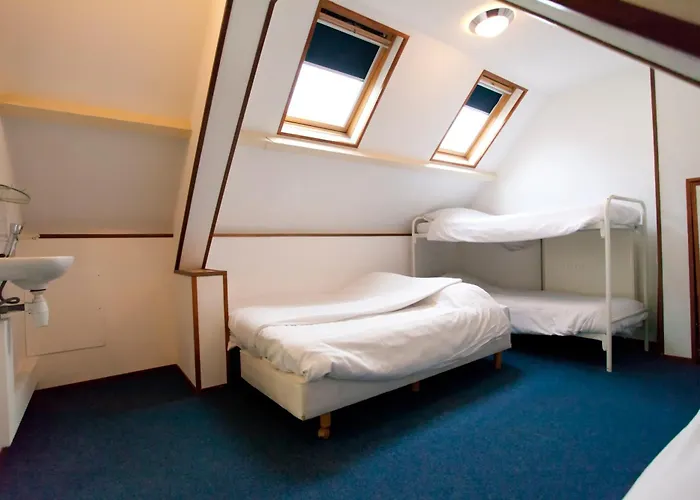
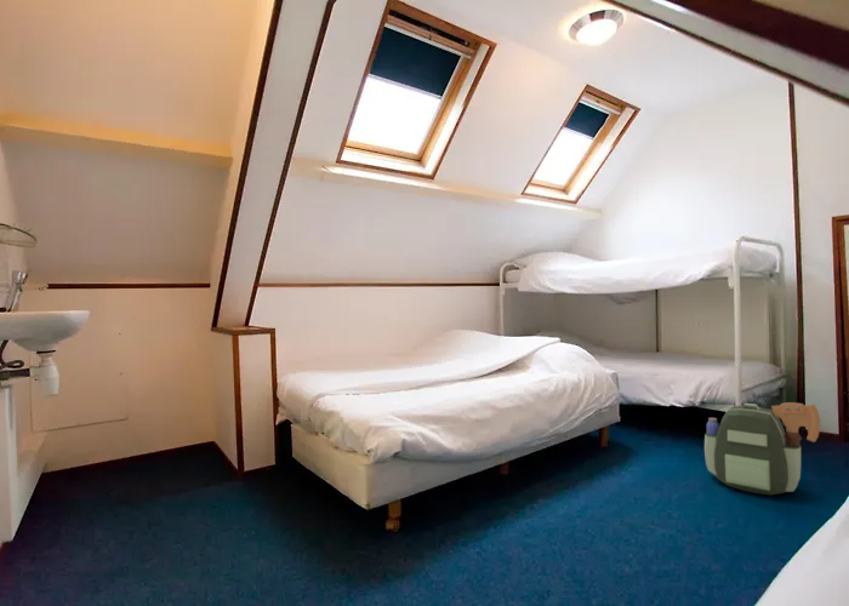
+ backpack (758, 444)
